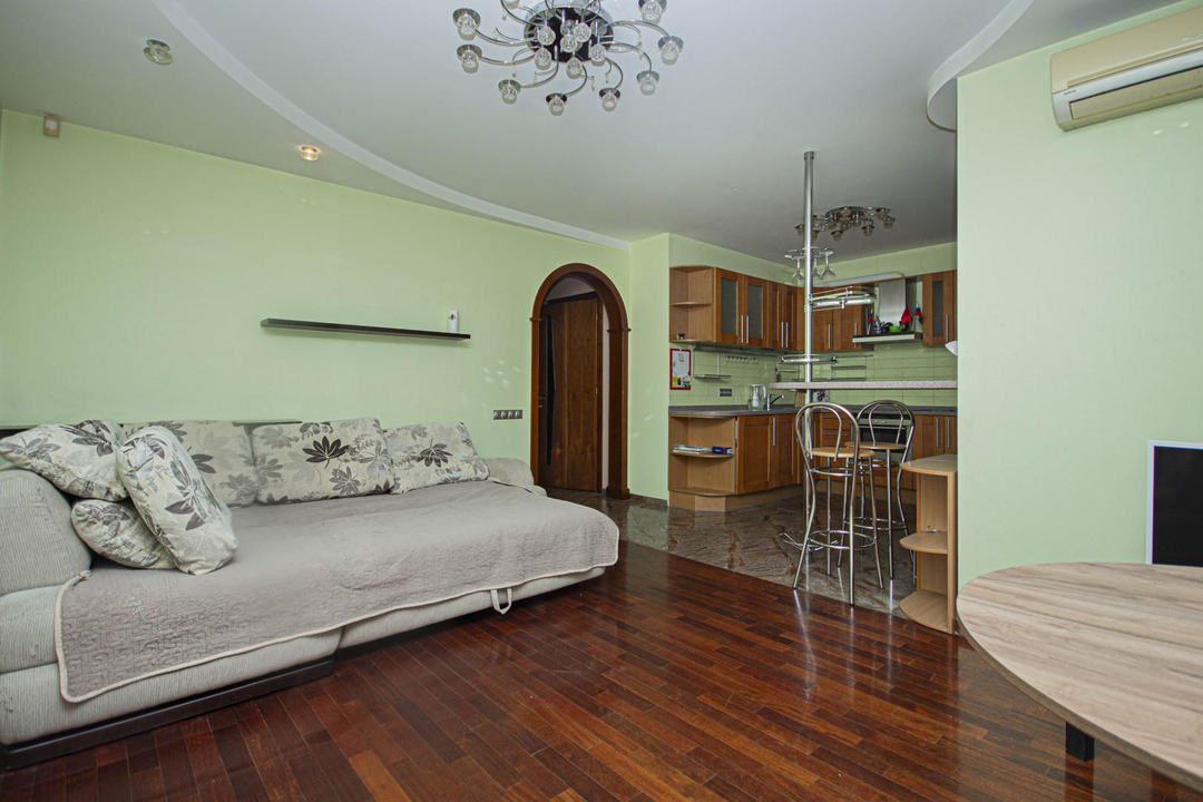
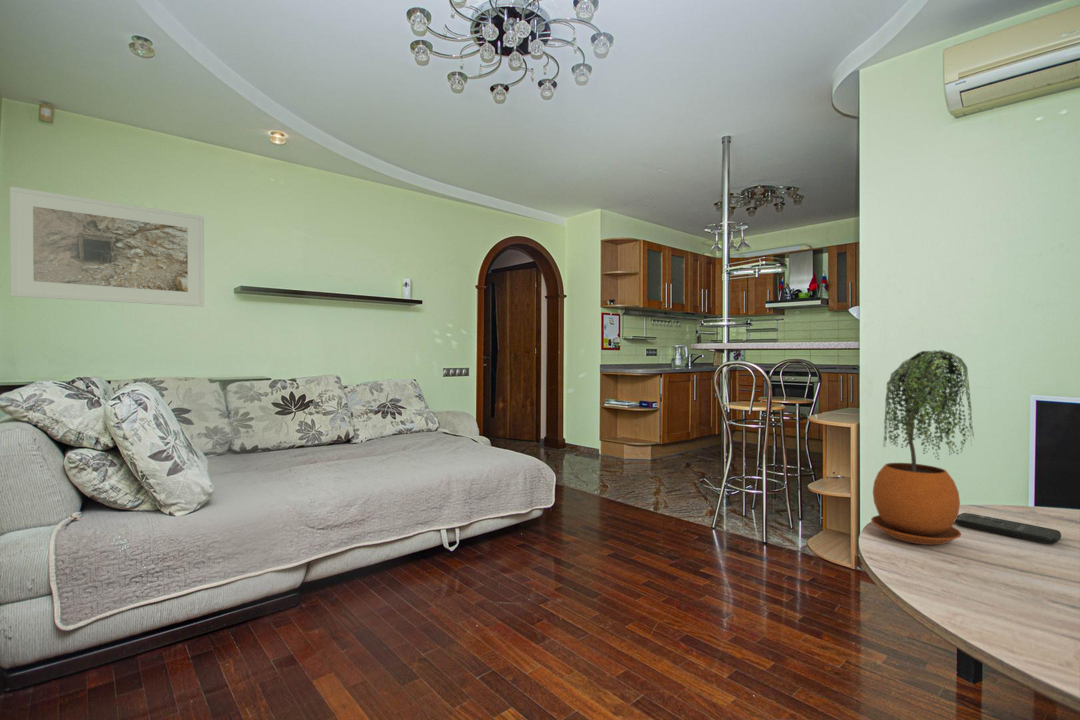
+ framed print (116, 252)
+ smartphone (1005, 527)
+ potted plant (923, 444)
